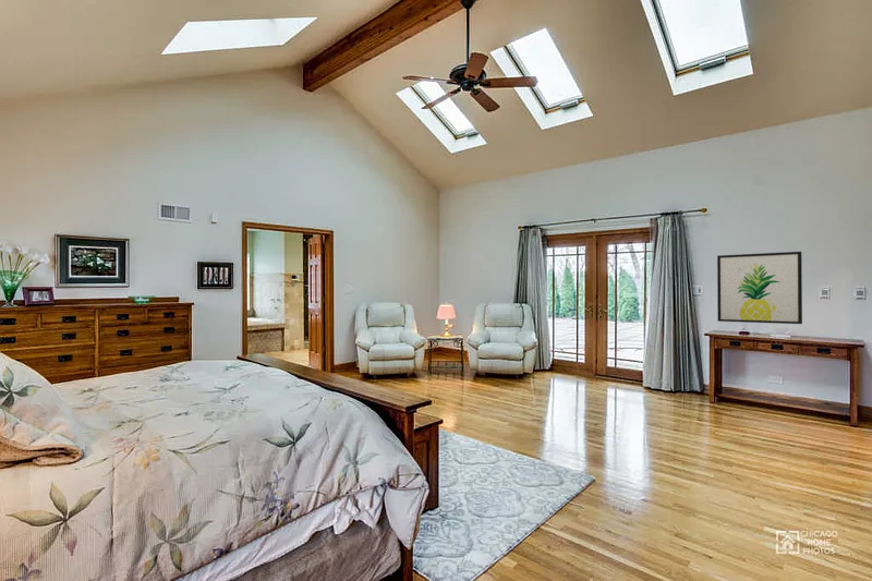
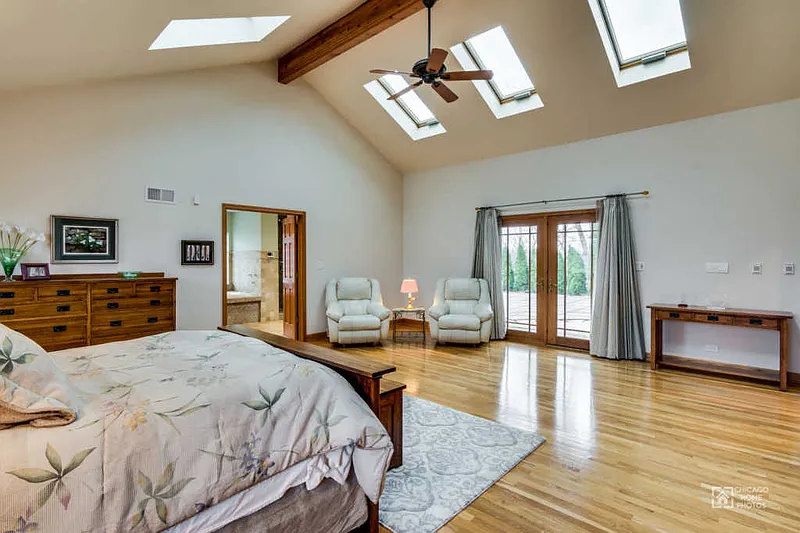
- wall art (758, 288)
